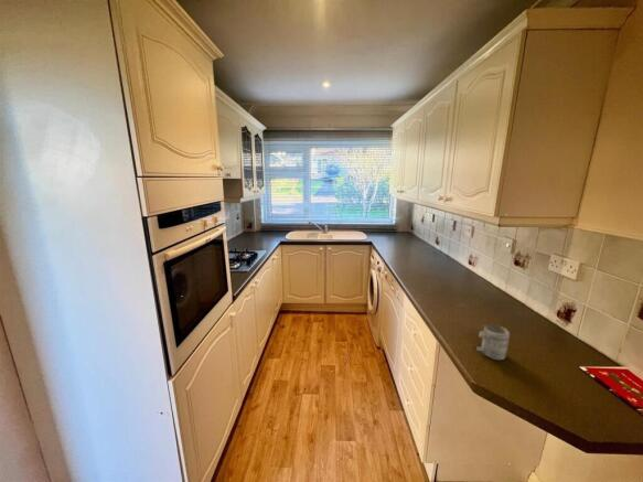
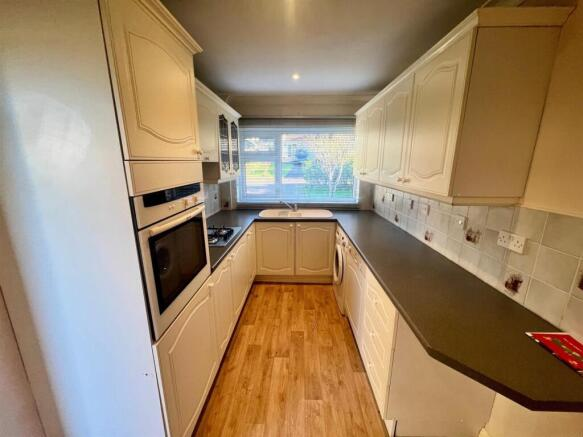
- mug (492, 339)
